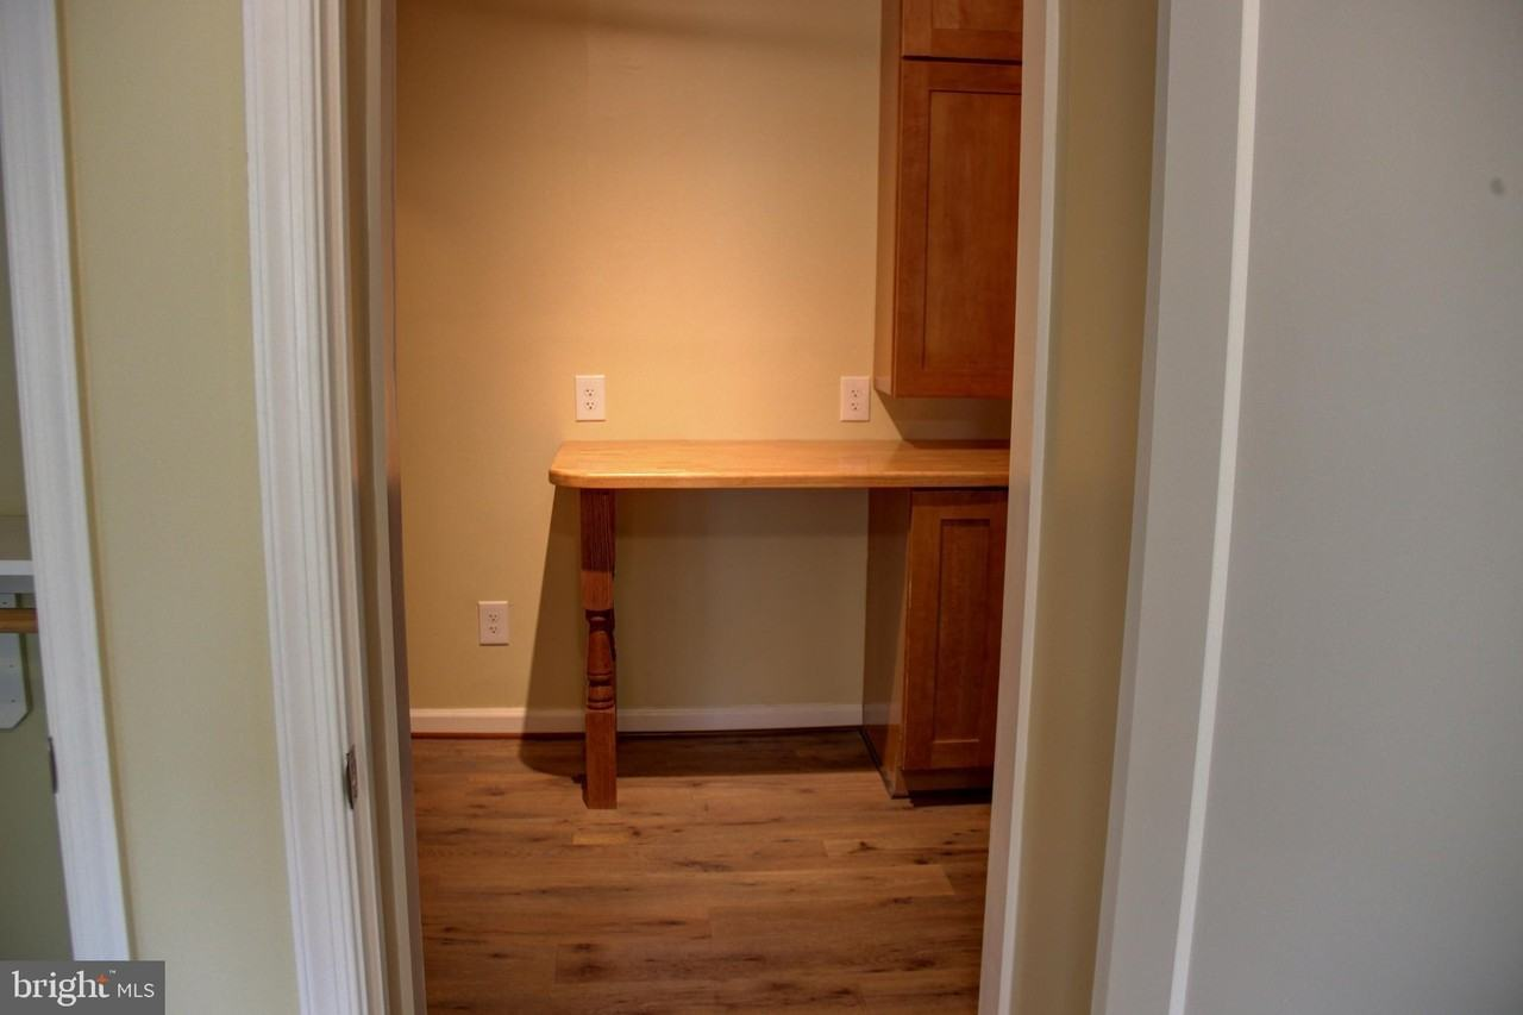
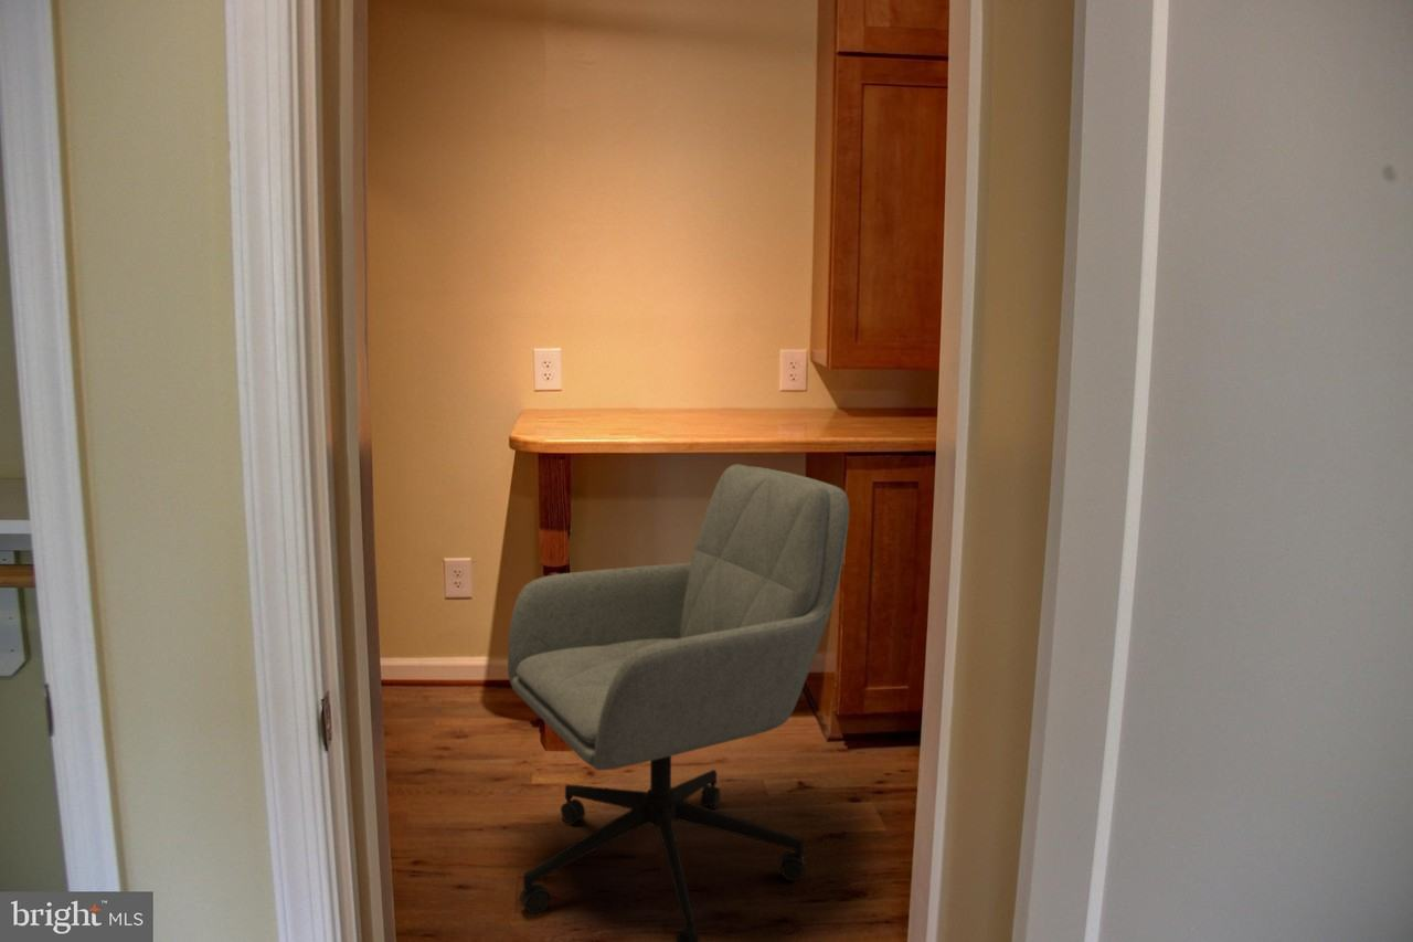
+ office chair (667, 680)
